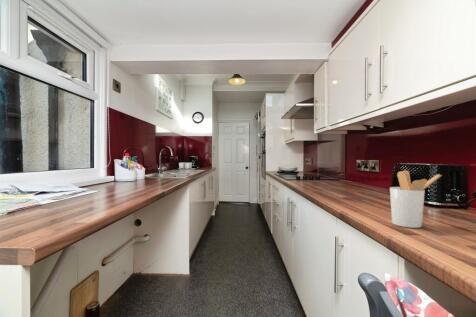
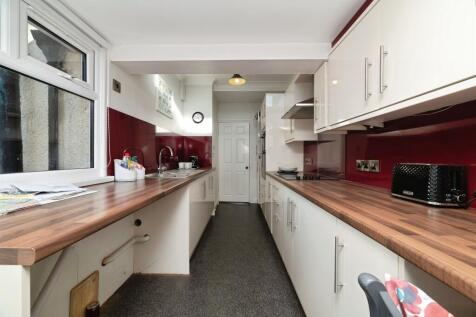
- utensil holder (415, 198)
